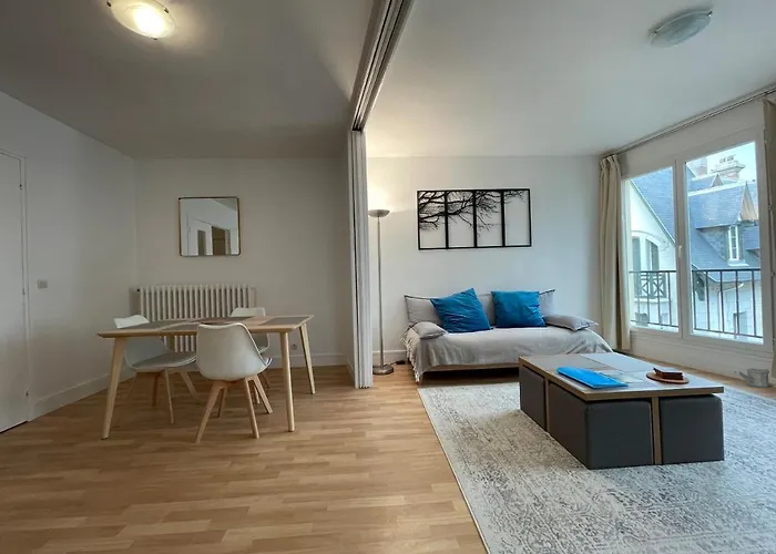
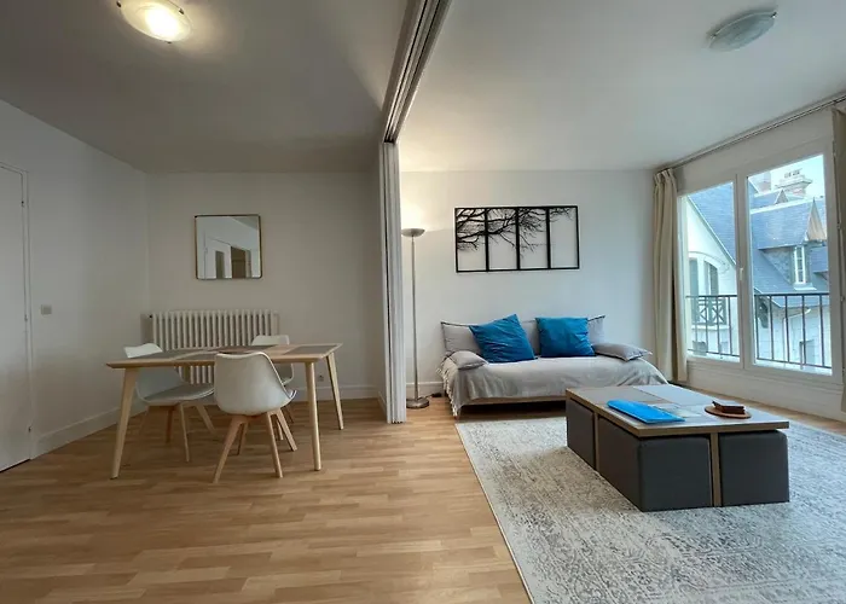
- watering can (753, 377)
